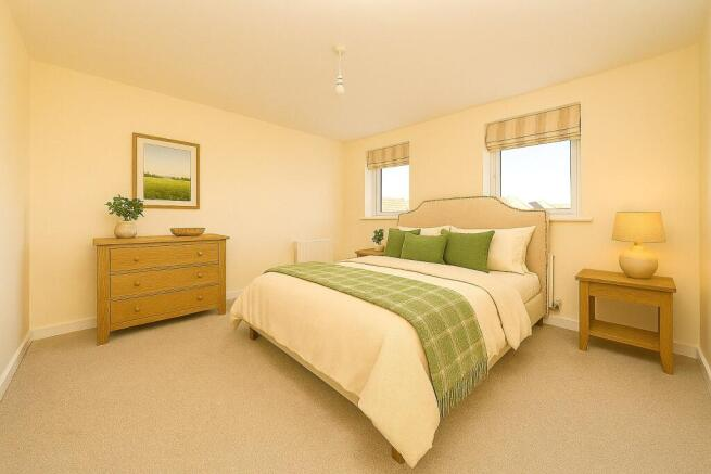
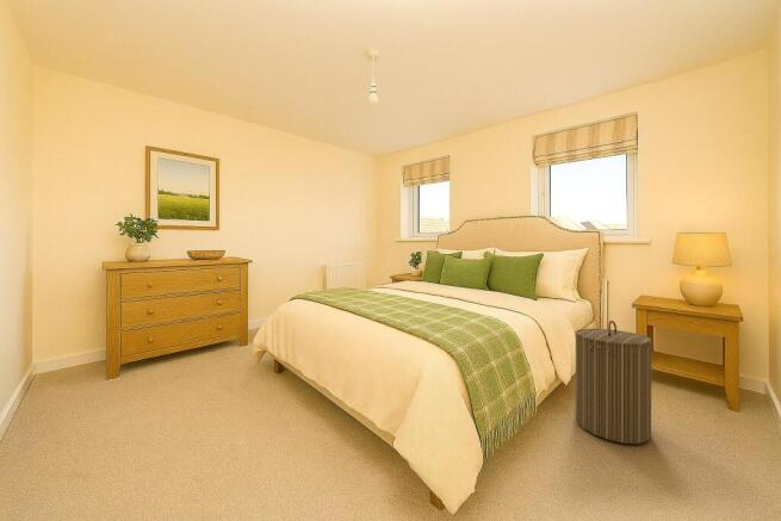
+ laundry hamper (610, 373)
